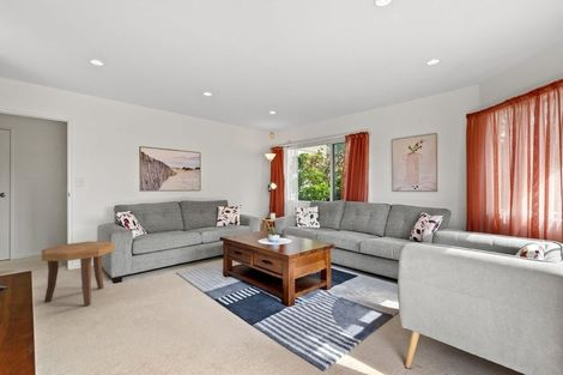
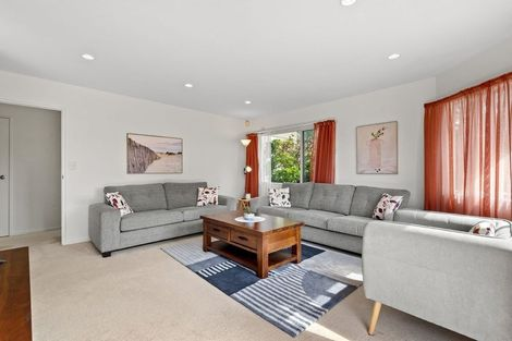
- side table (81, 272)
